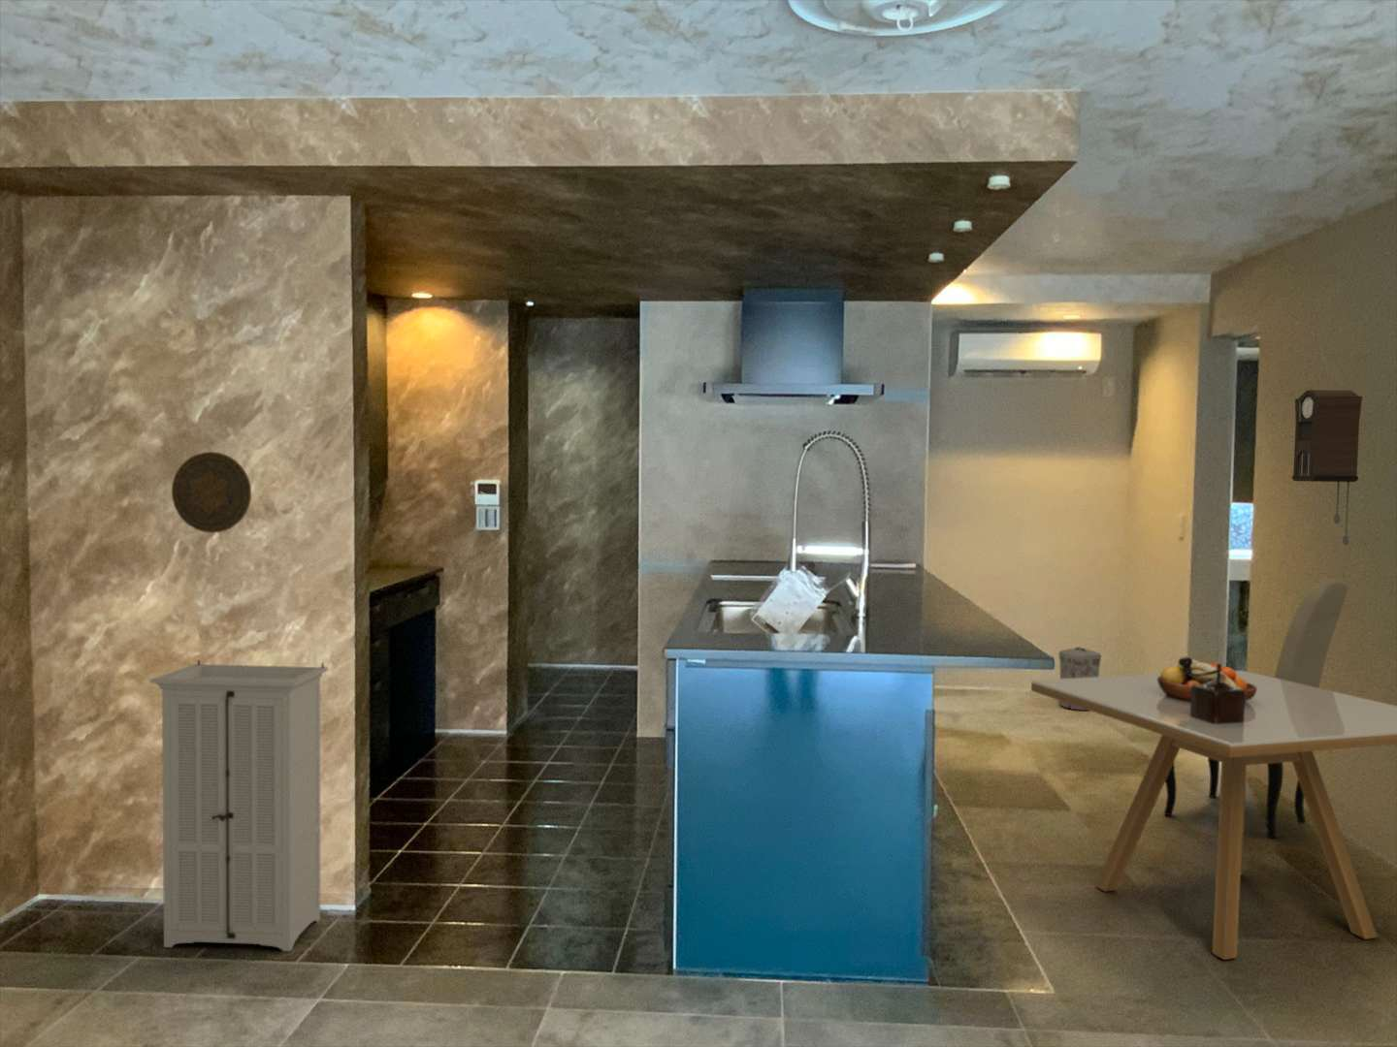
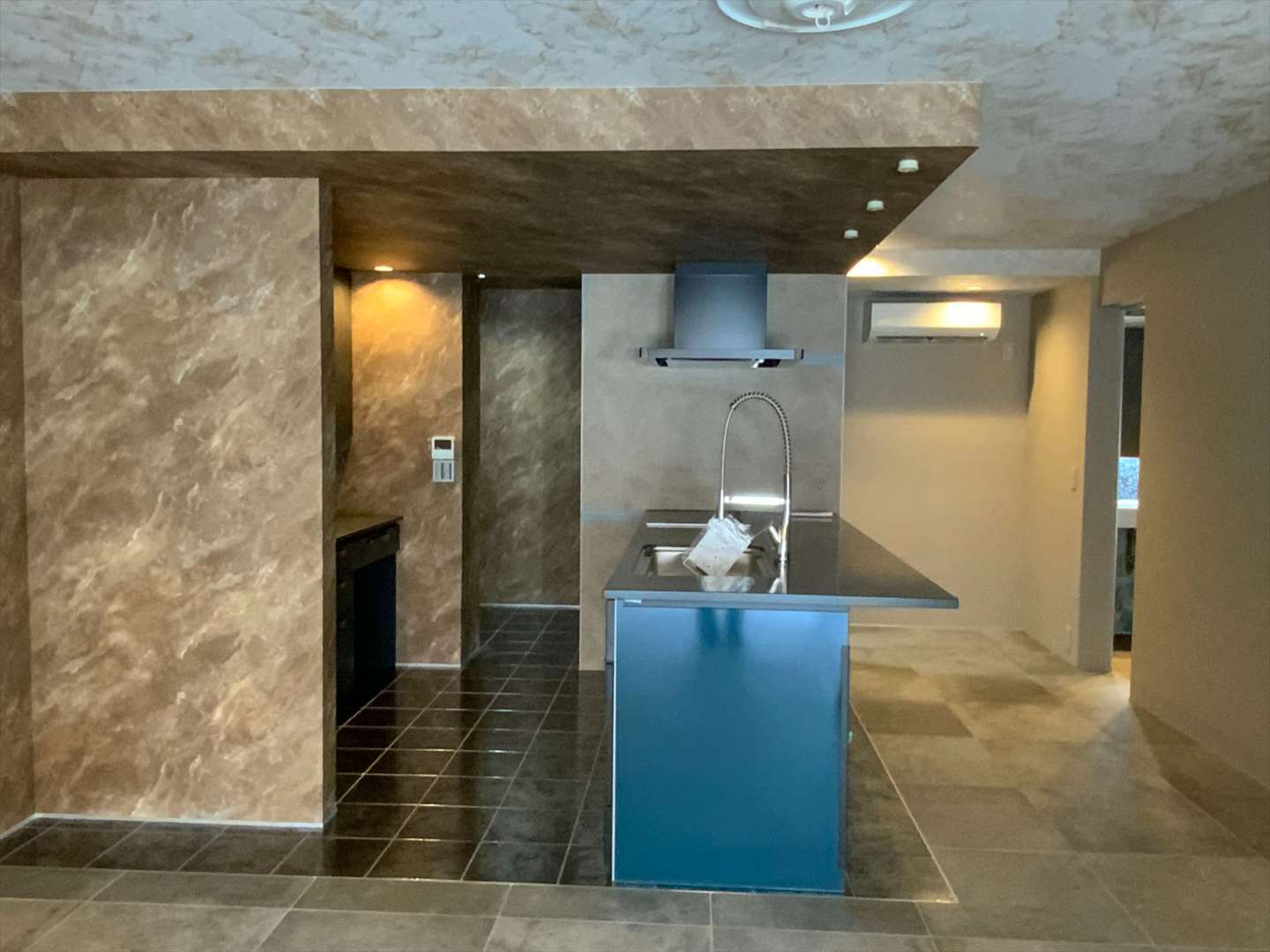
- trash can (1079, 676)
- dining chair (1275, 676)
- pendulum clock (1324, 467)
- fruit bowl (1207, 677)
- dining table (1232, 806)
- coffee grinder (1209, 687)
- storage cabinet (242, 802)
- decorative plate (209, 492)
